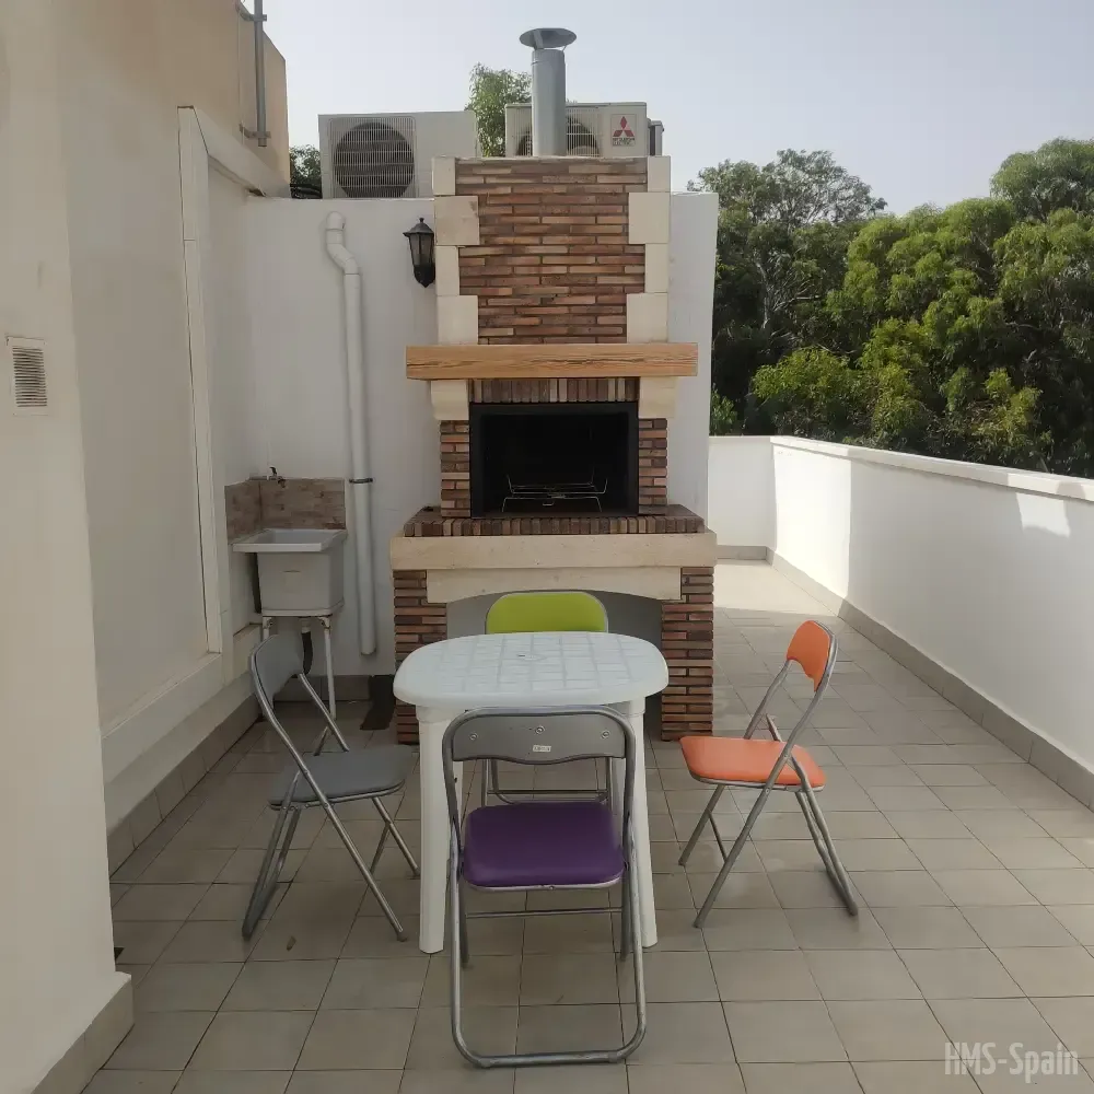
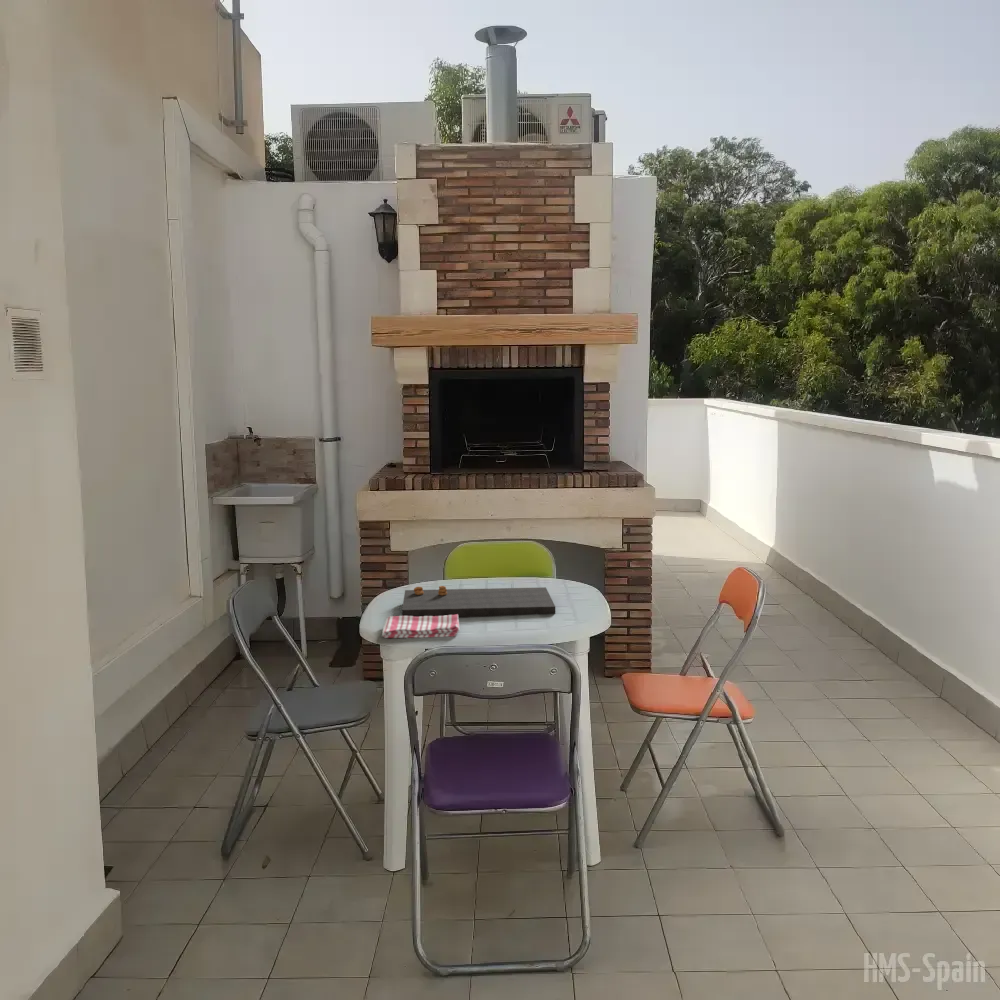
+ cutting board (477, 598)
+ dish towel (421, 624)
